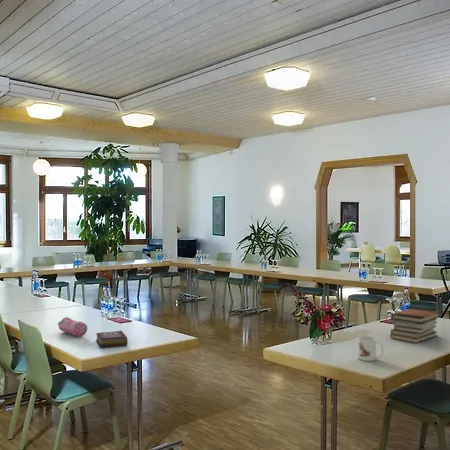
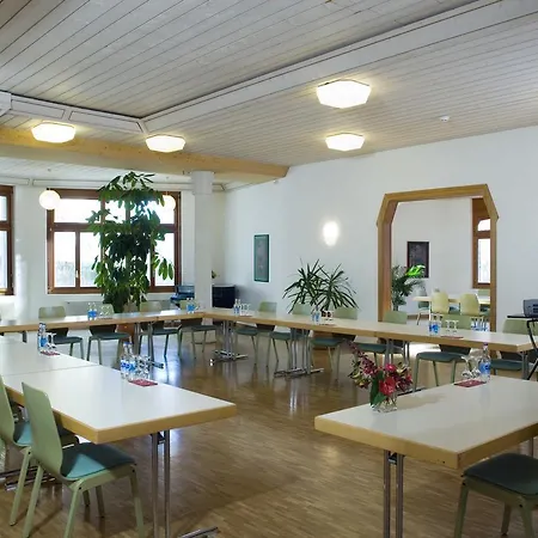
- book stack (415, 324)
- book (111, 338)
- mug (370, 348)
- pencil case (72, 326)
